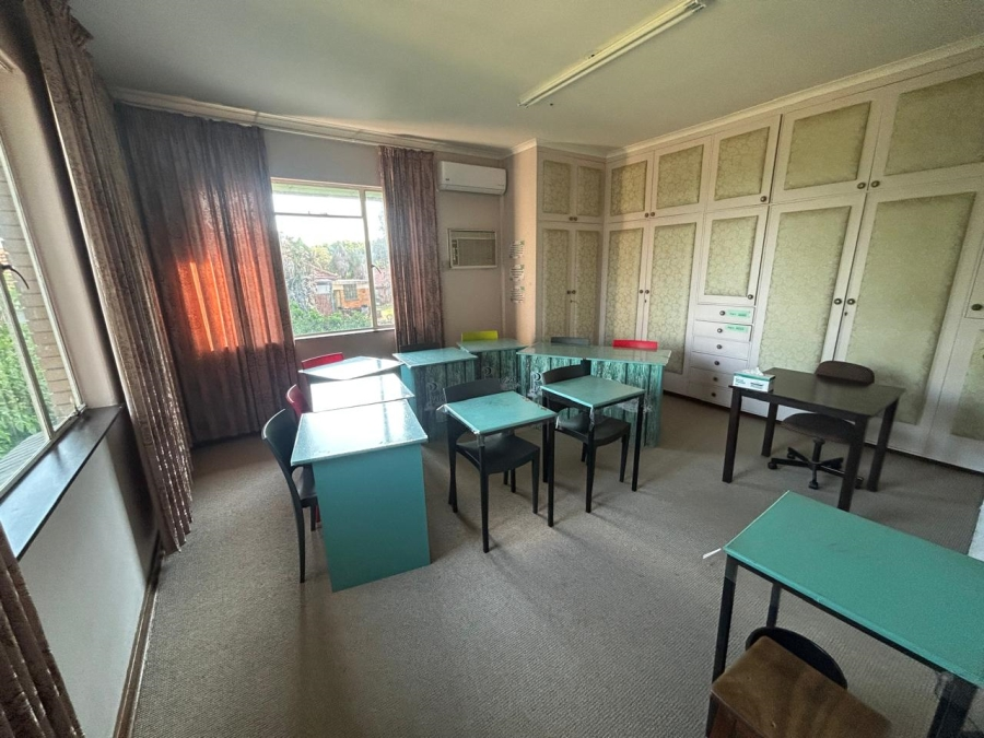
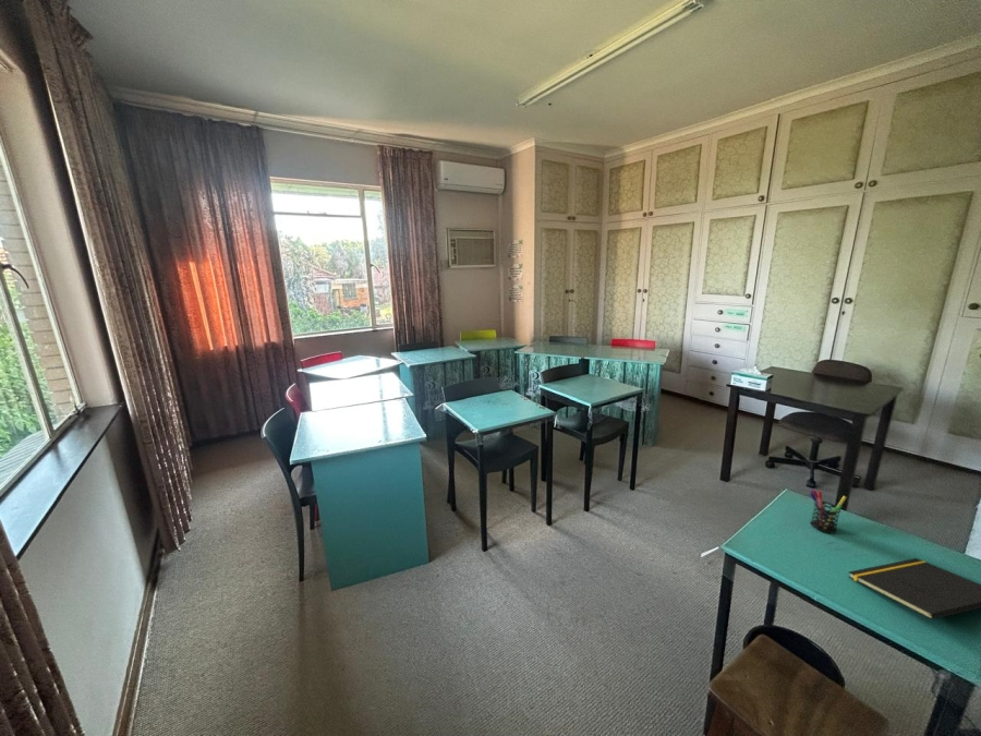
+ notepad (922, 586)
+ pen holder (827, 510)
